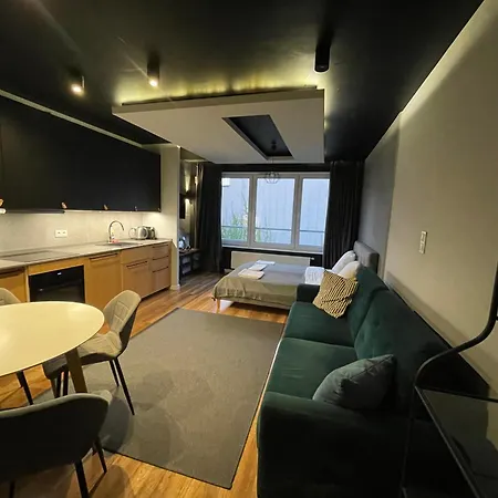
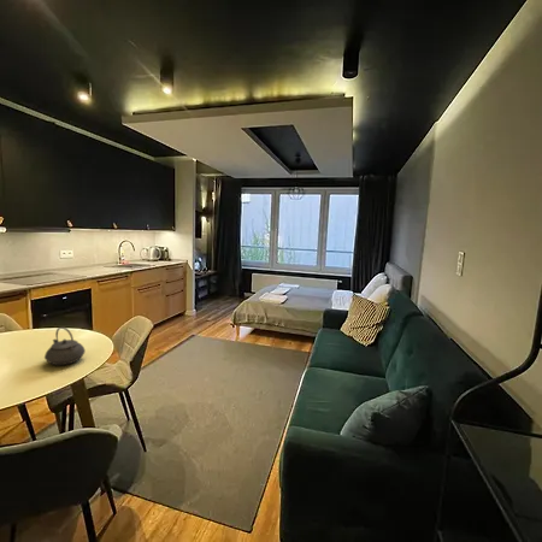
+ teapot (63, 343)
